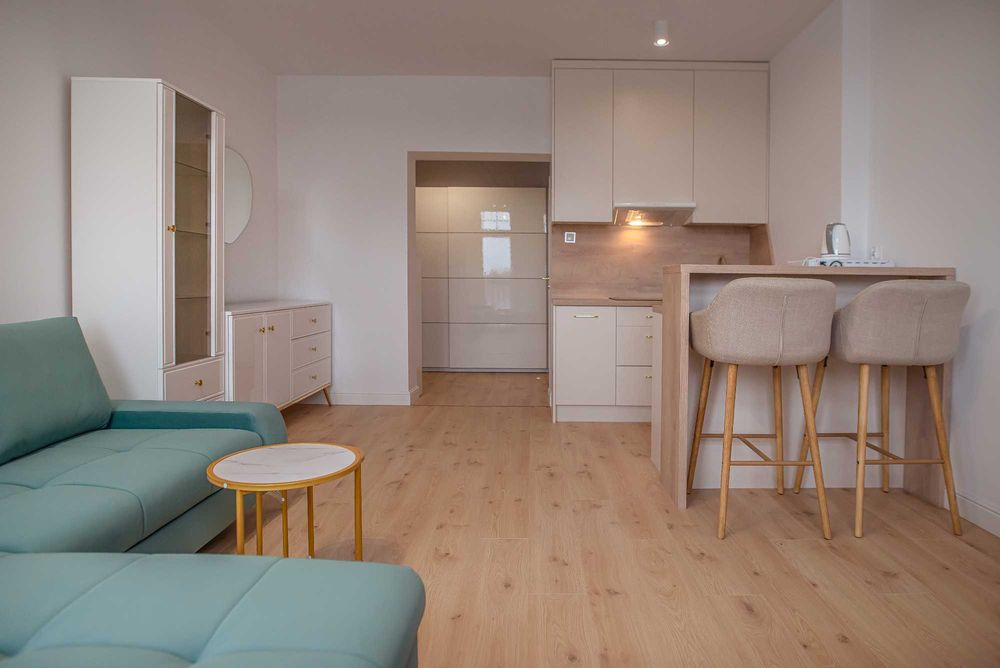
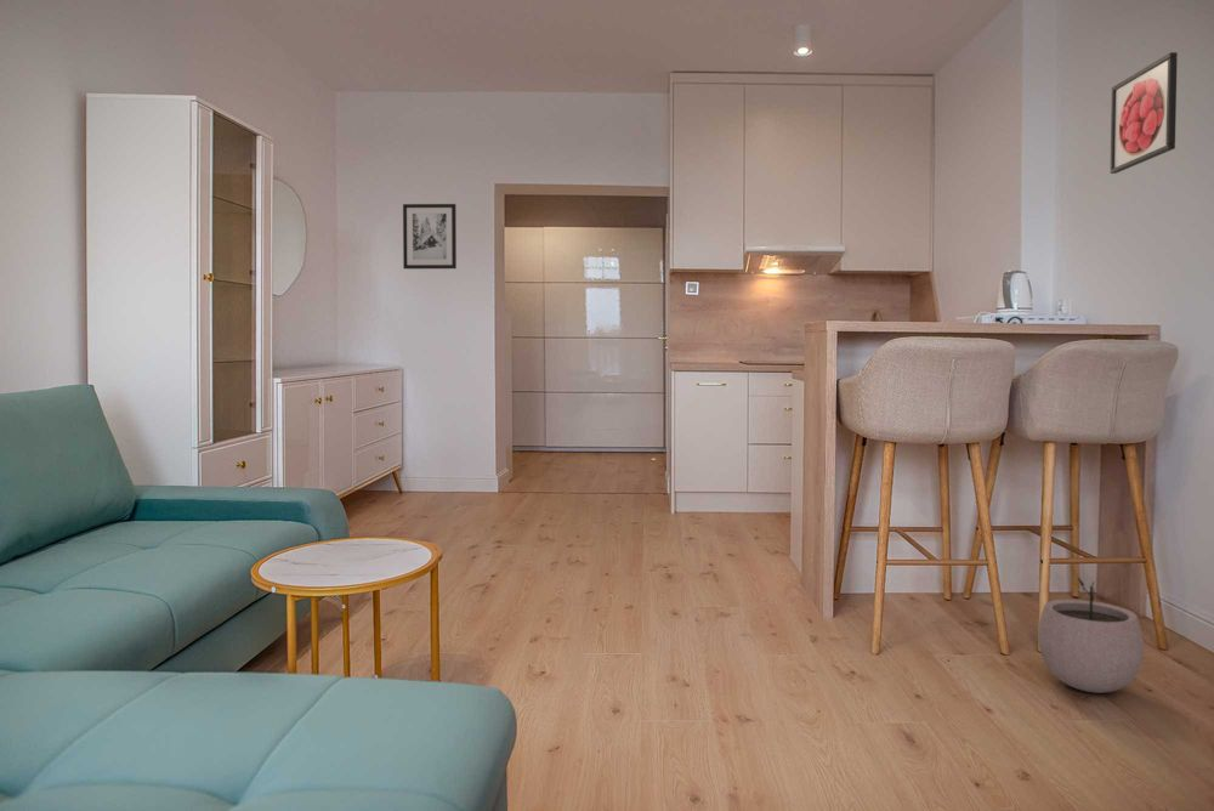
+ plant pot (1089, 631)
+ wall art (429, 236)
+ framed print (1141, 115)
